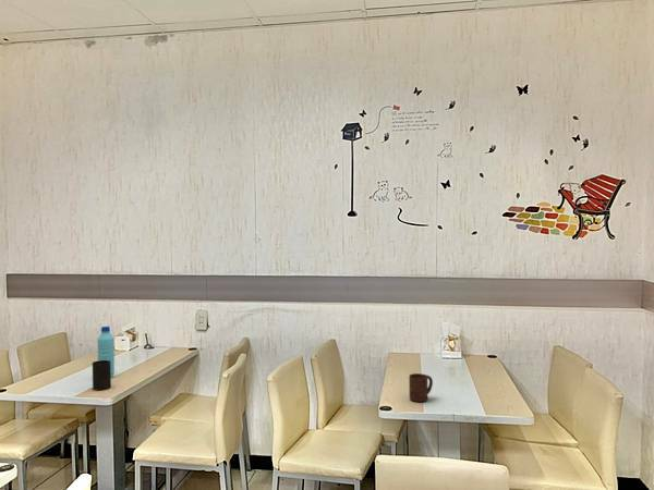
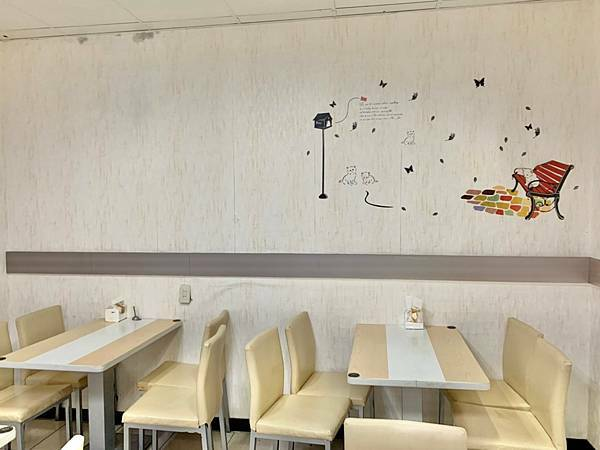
- water bottle (106, 352)
- cup (101, 375)
- cup (420, 387)
